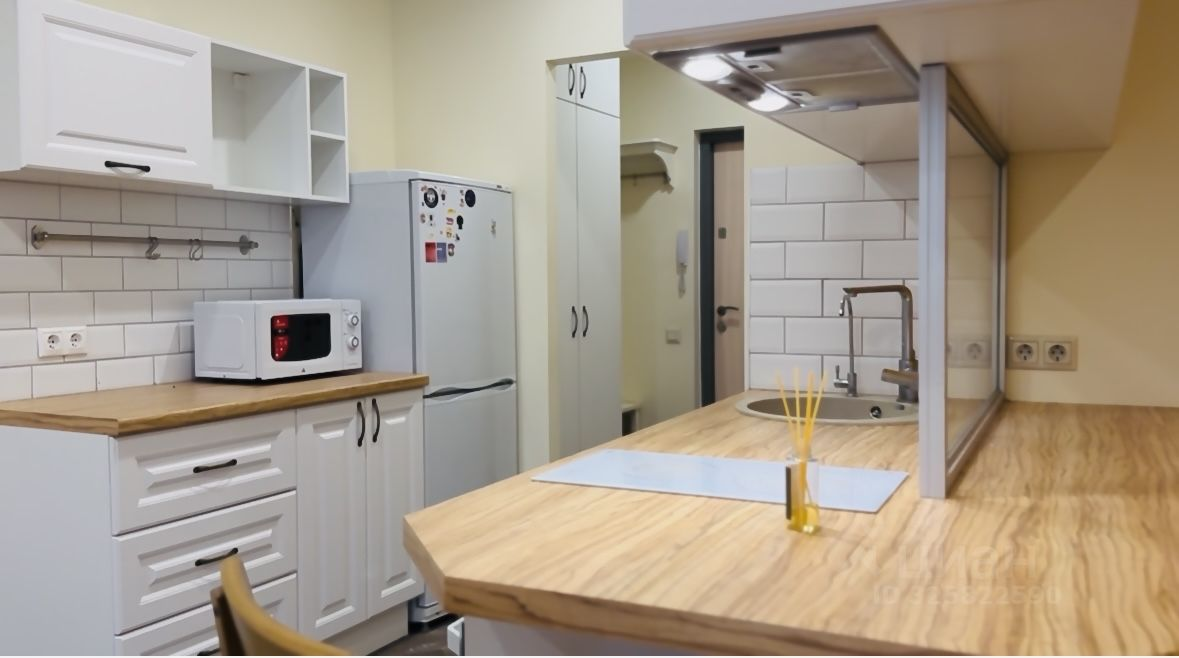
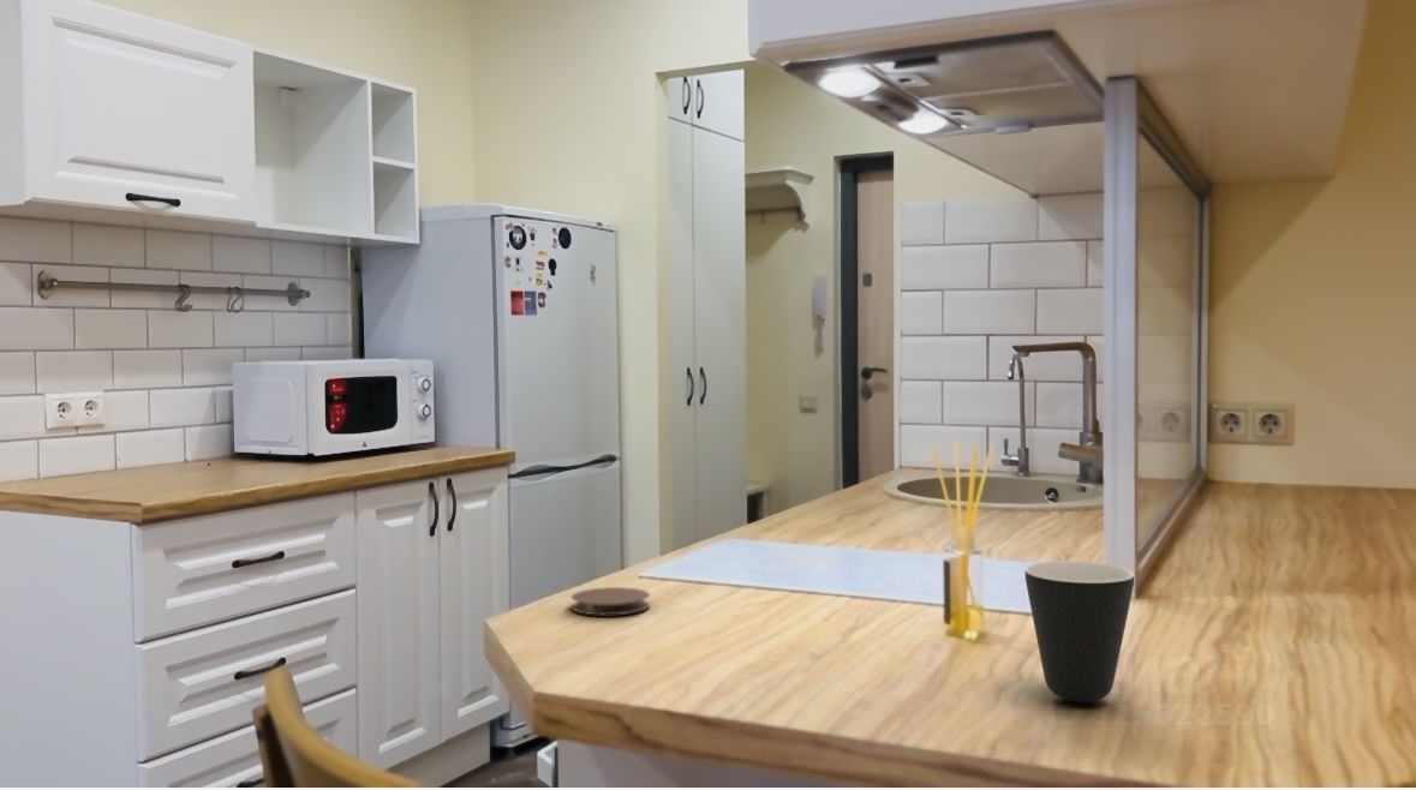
+ mug (1085, 632)
+ coaster (610, 600)
